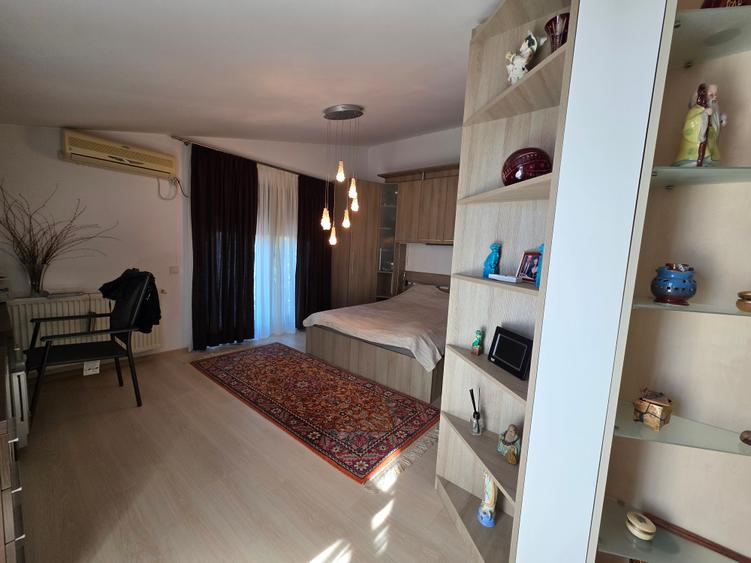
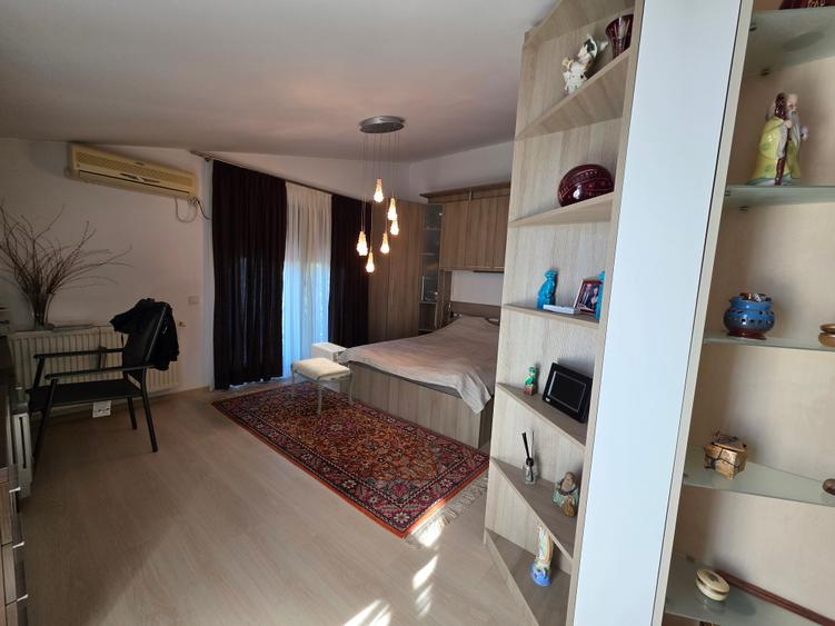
+ ottoman (320, 381)
+ air purifier (330, 360)
